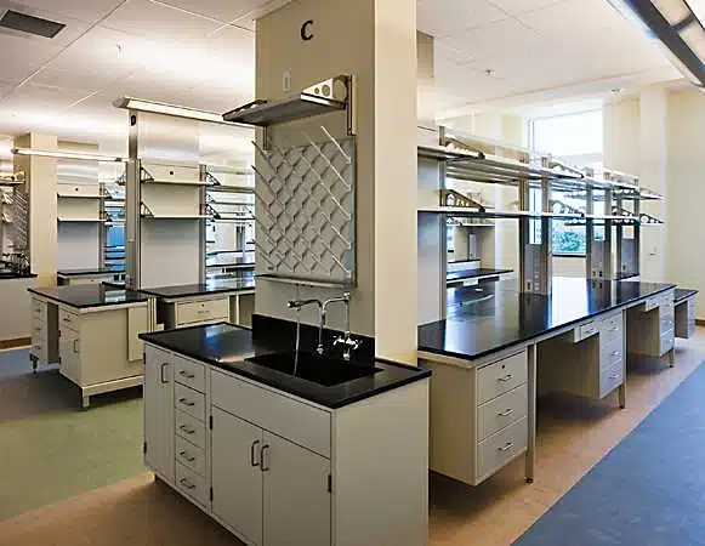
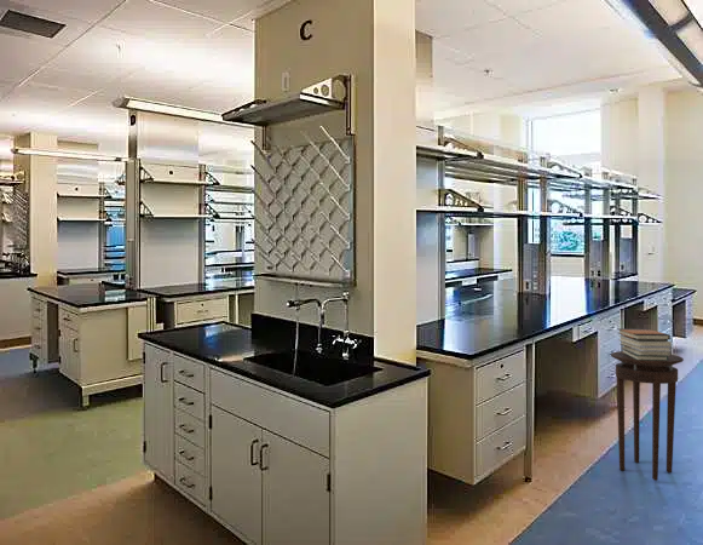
+ book stack (643, 343)
+ stool (639, 413)
